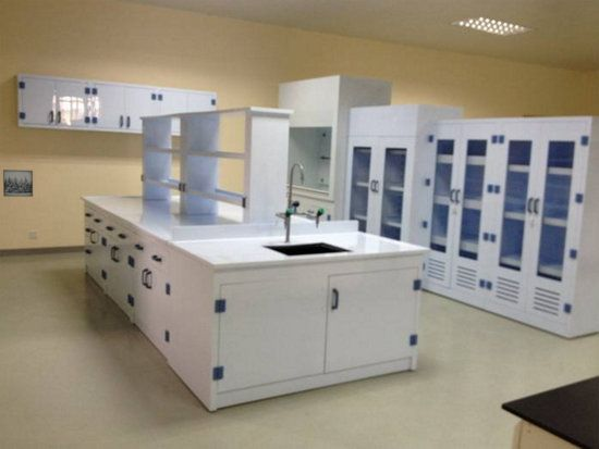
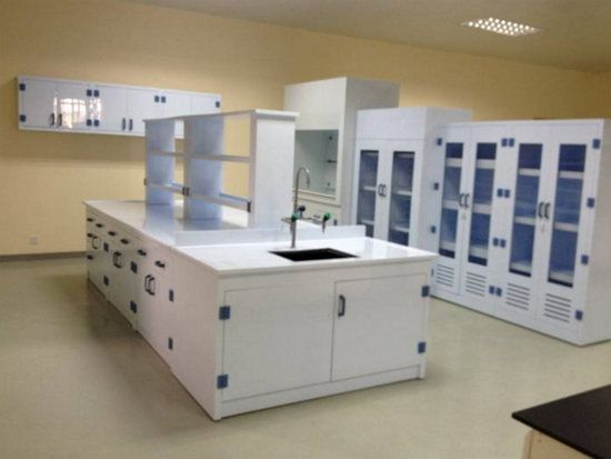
- wall art (17, 183)
